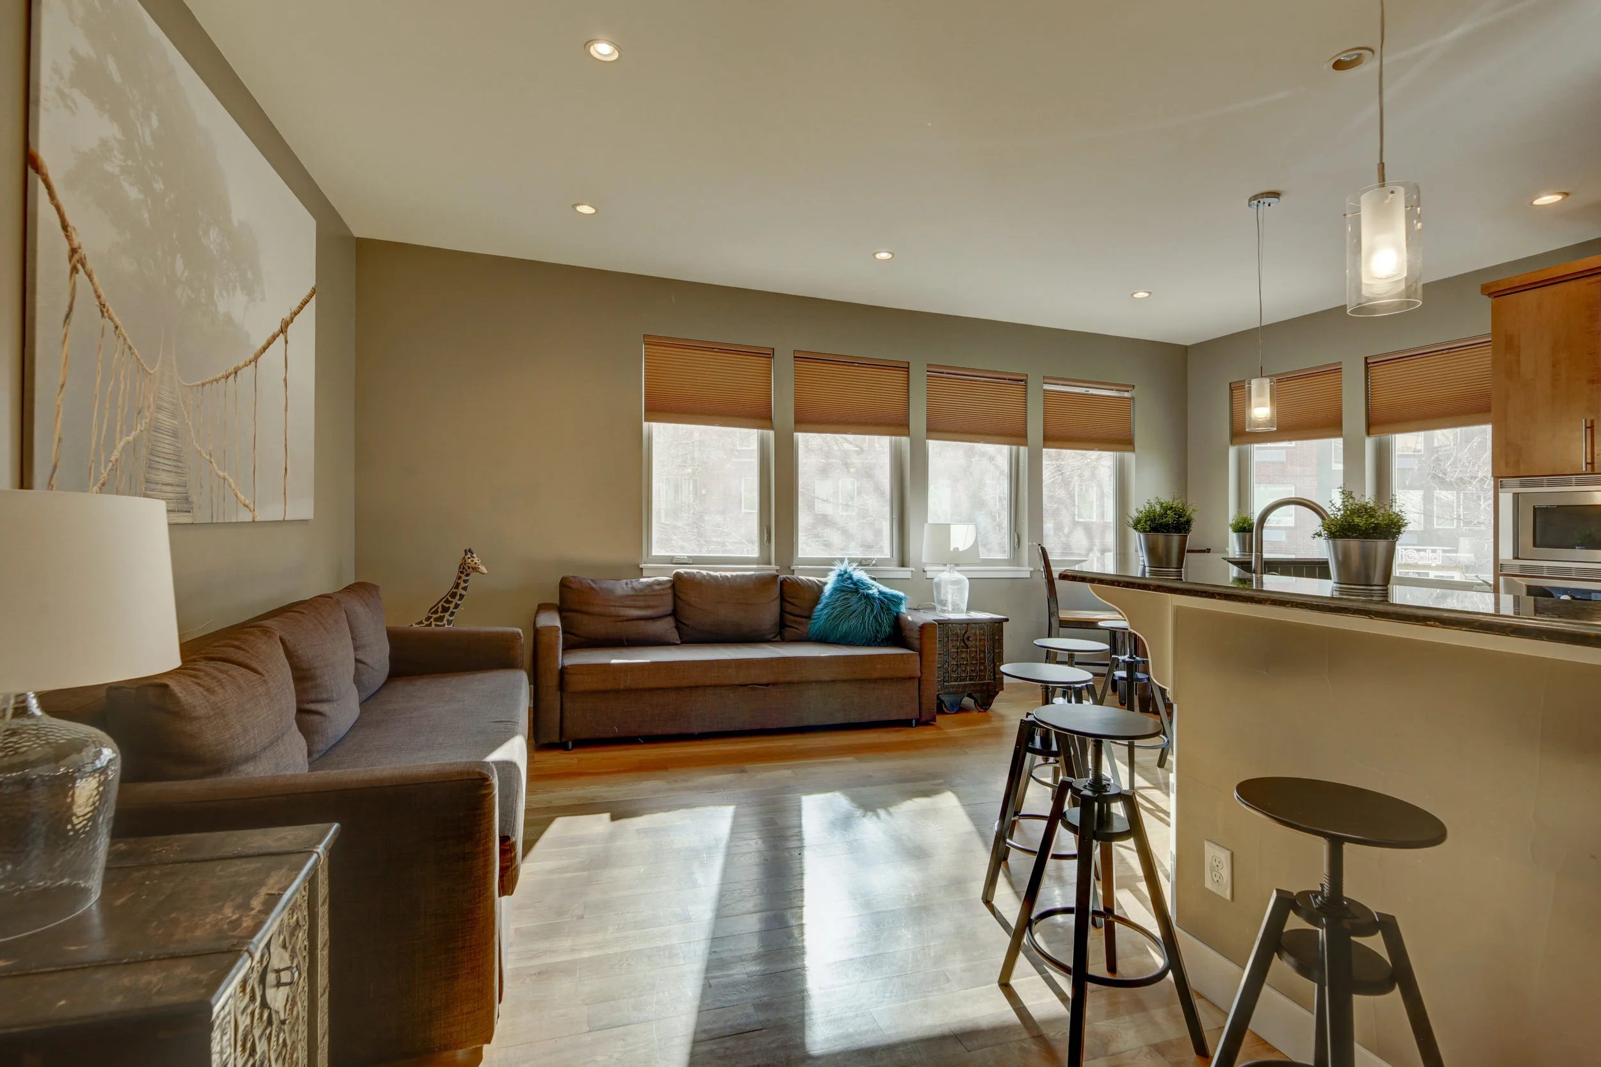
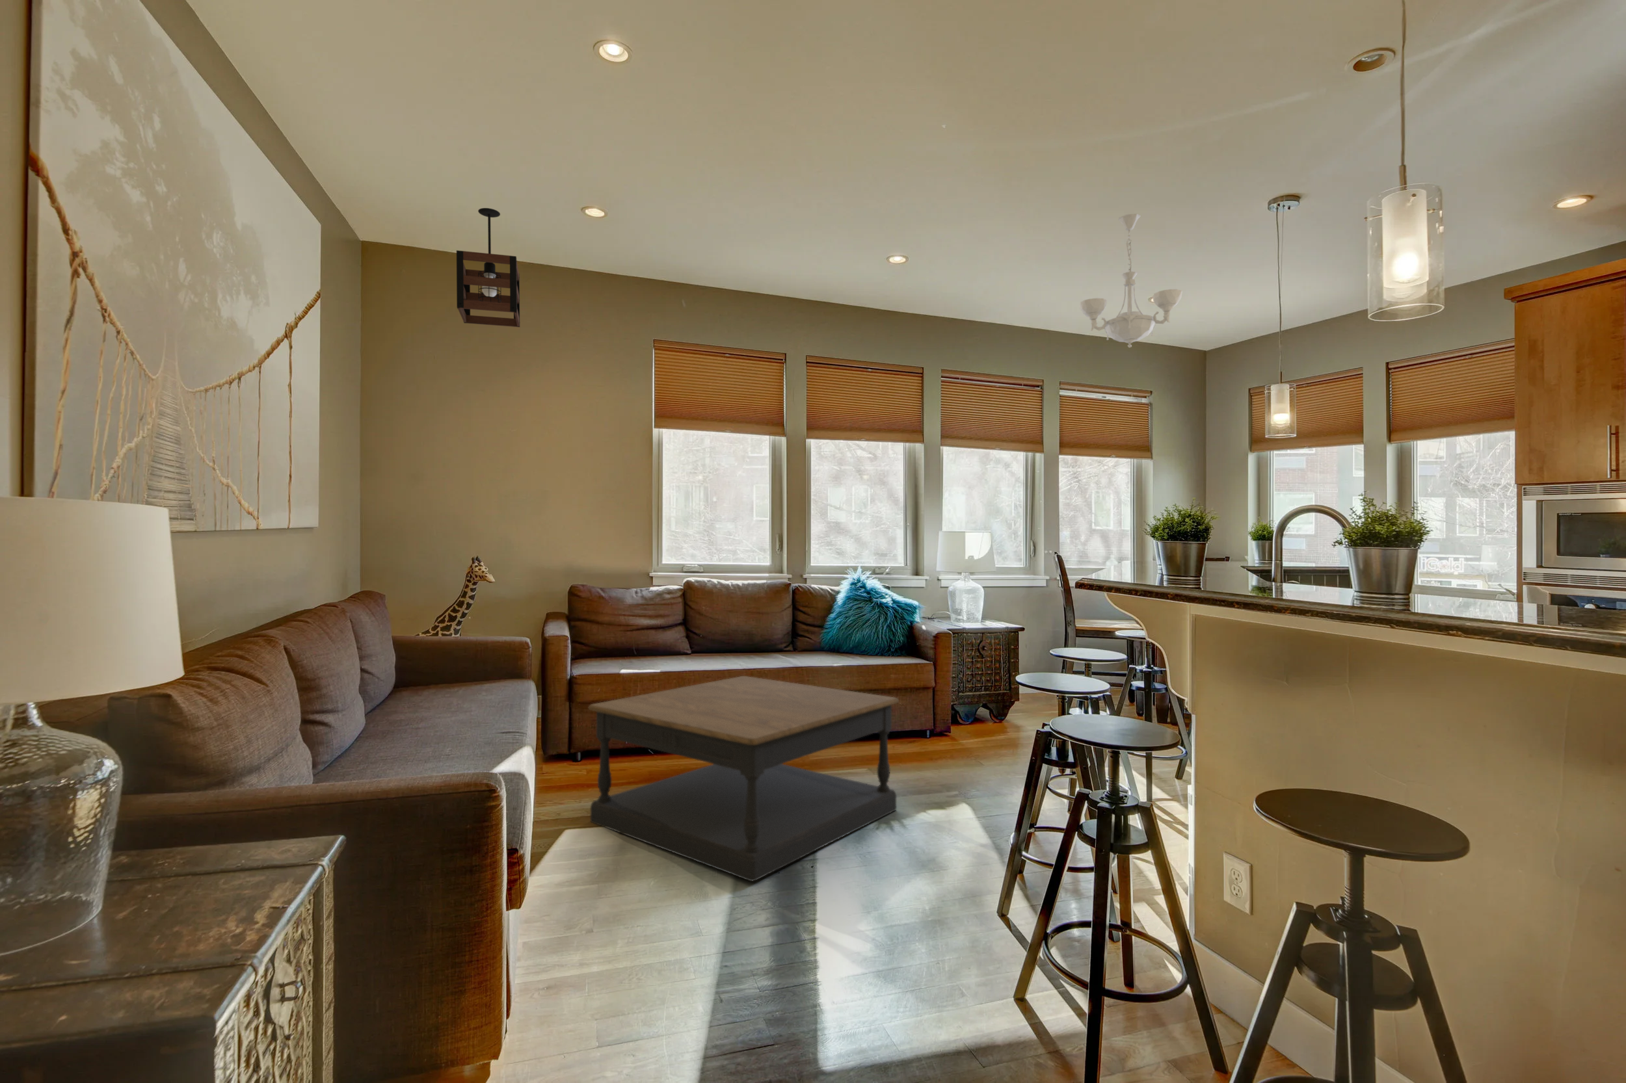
+ pendant light (490, 265)
+ chandelier (1129, 288)
+ coffee table (747, 758)
